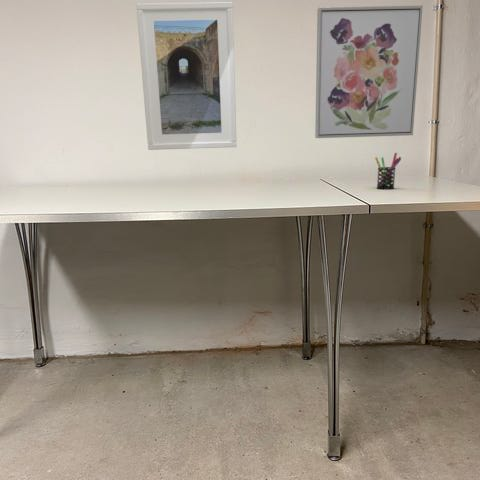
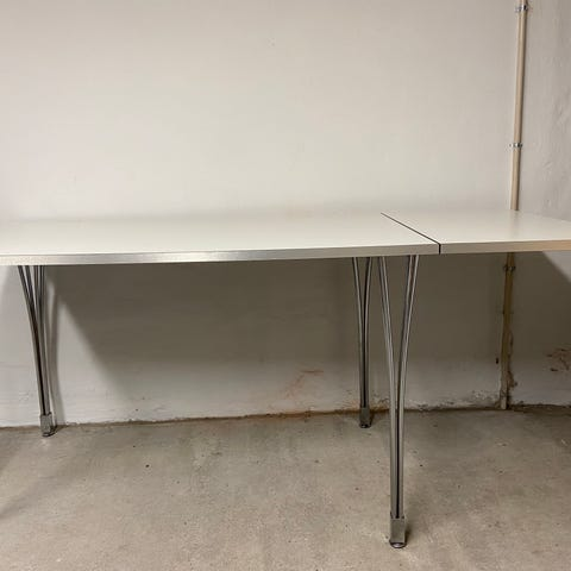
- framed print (188, 78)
- wall art (366, 74)
- pen holder (386, 170)
